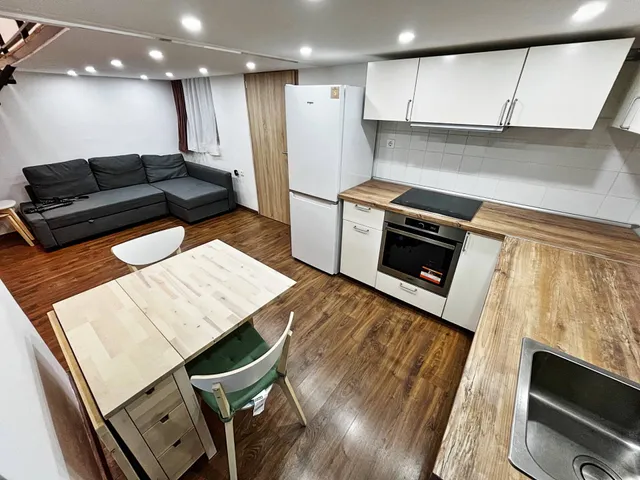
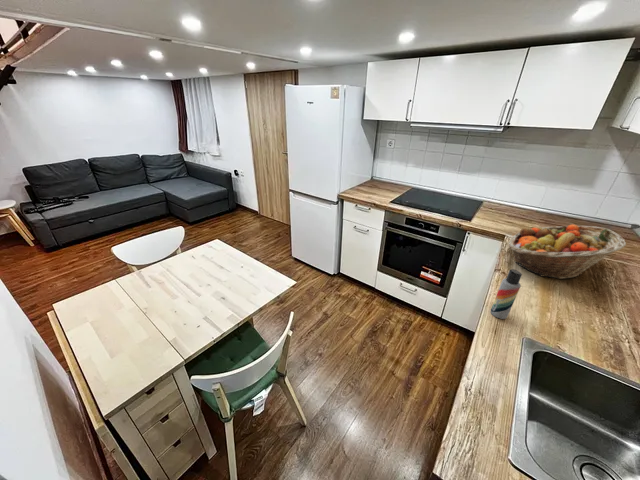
+ fruit basket (558, 246)
+ lotion bottle (507, 293)
